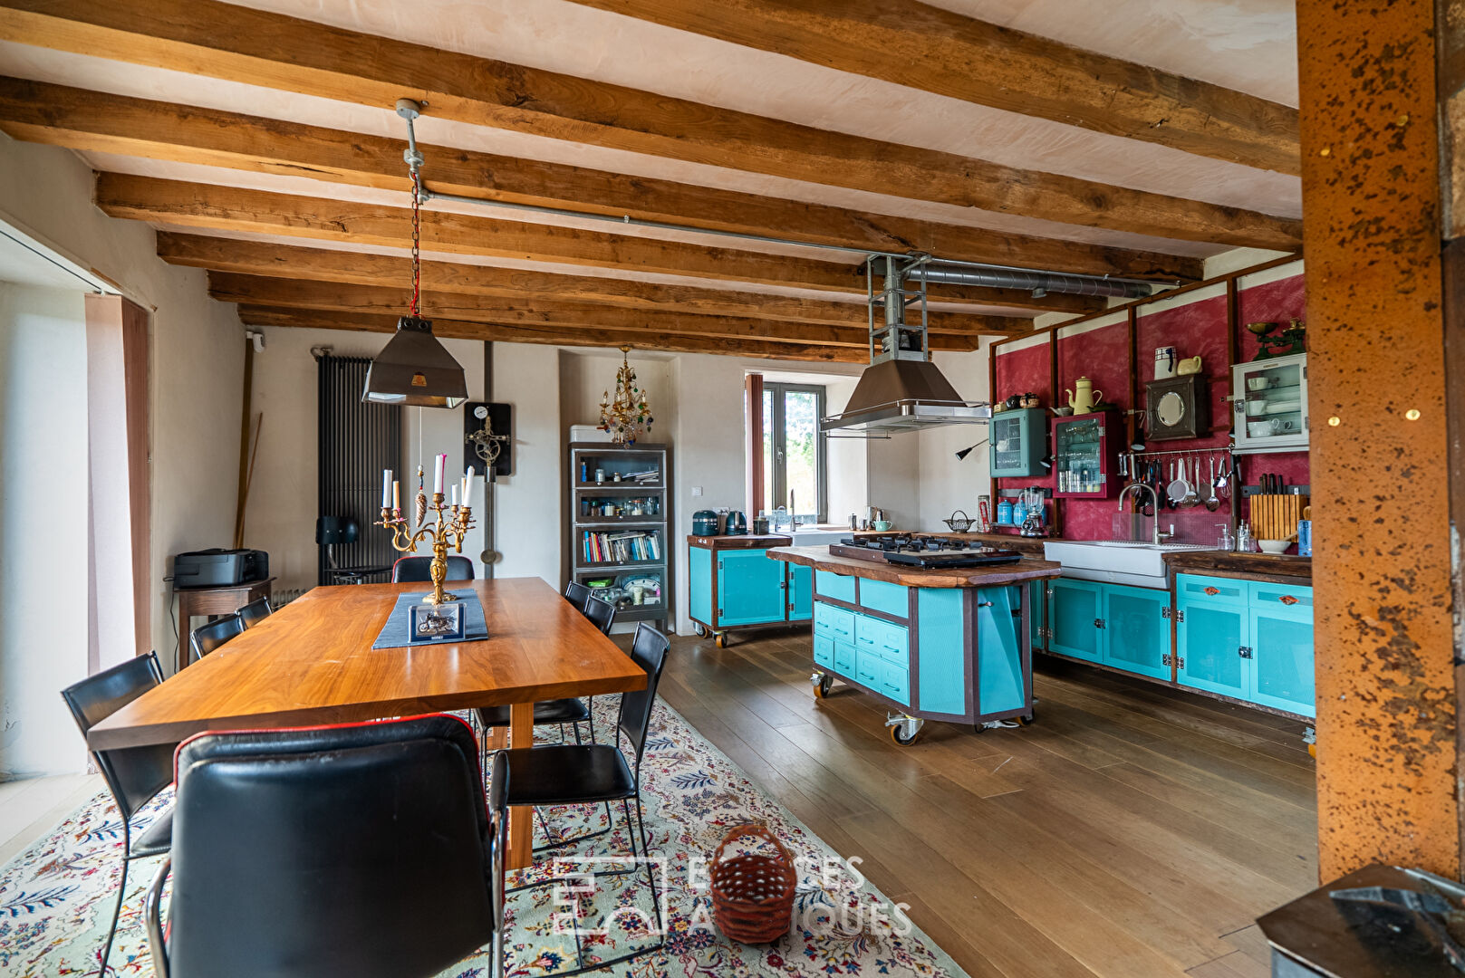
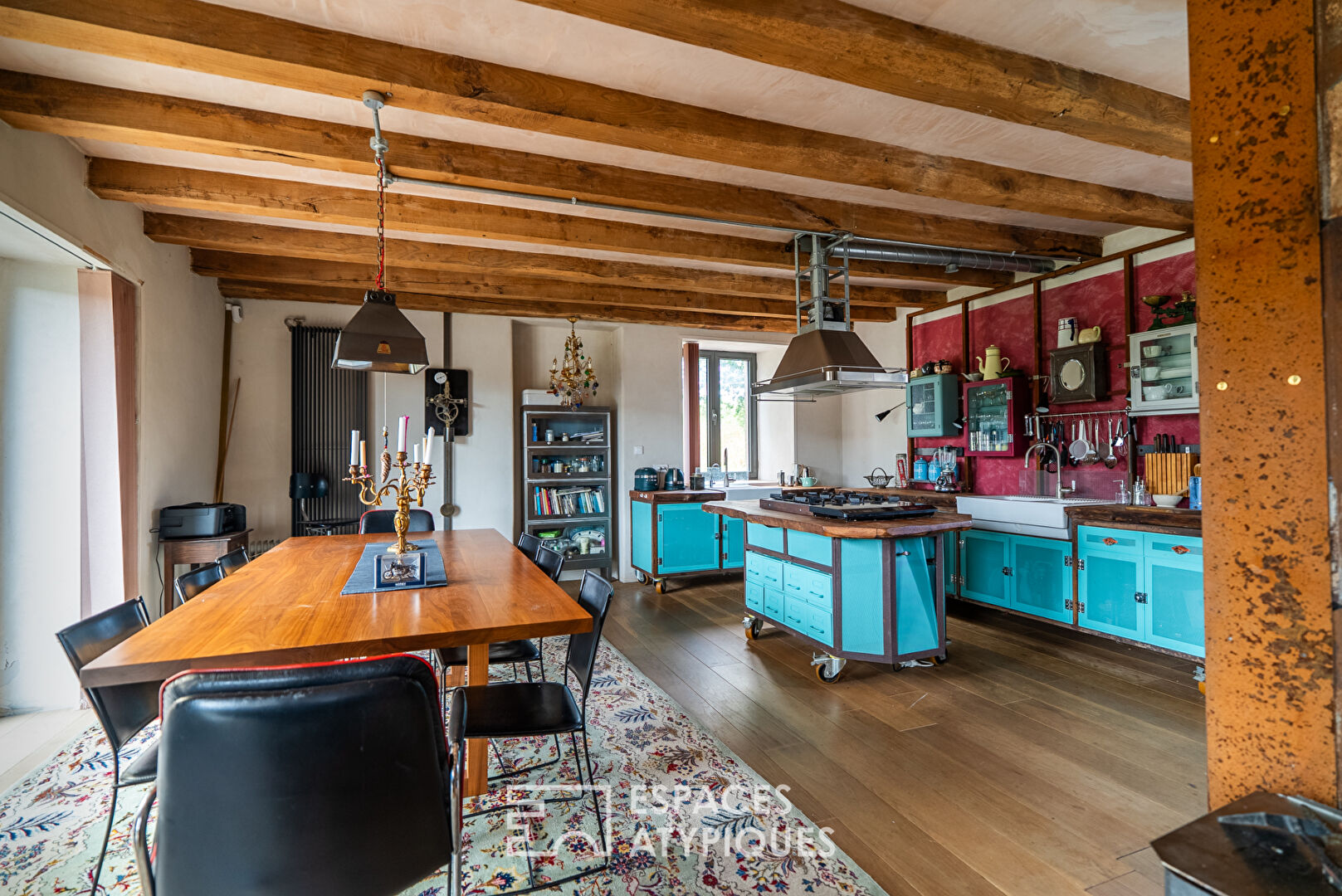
- basket (752, 872)
